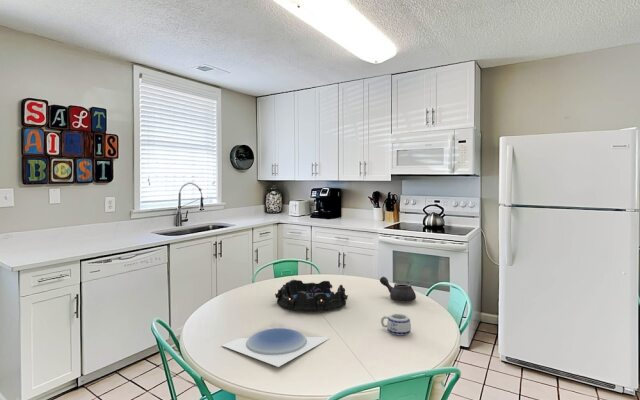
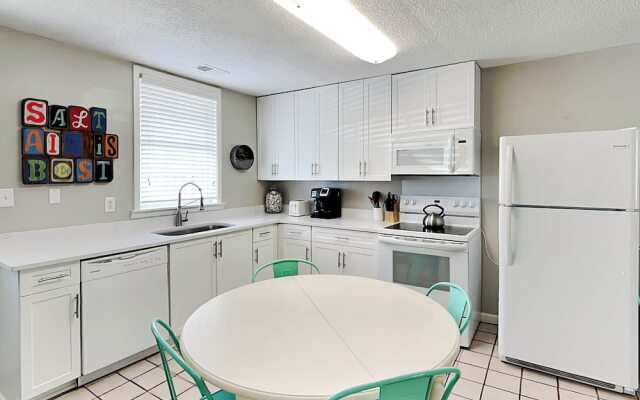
- teapot (397, 288)
- mug (395, 323)
- decorative bowl (311, 292)
- plate (276, 338)
